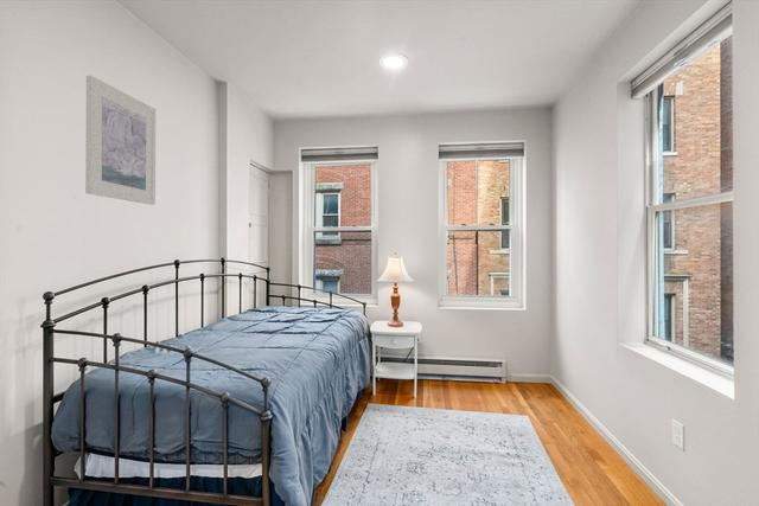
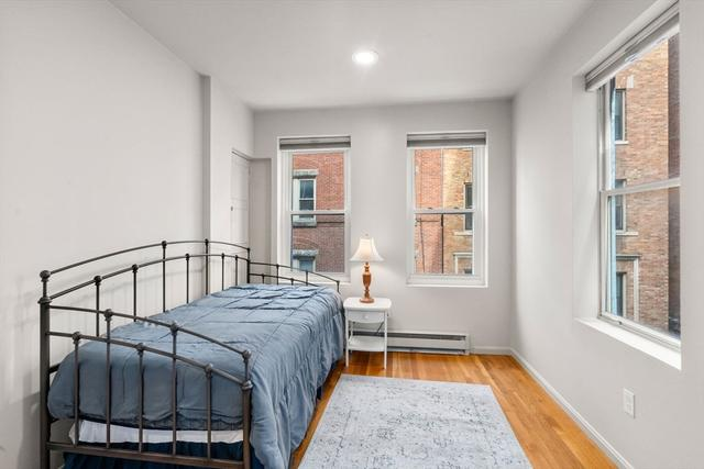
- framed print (123, 147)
